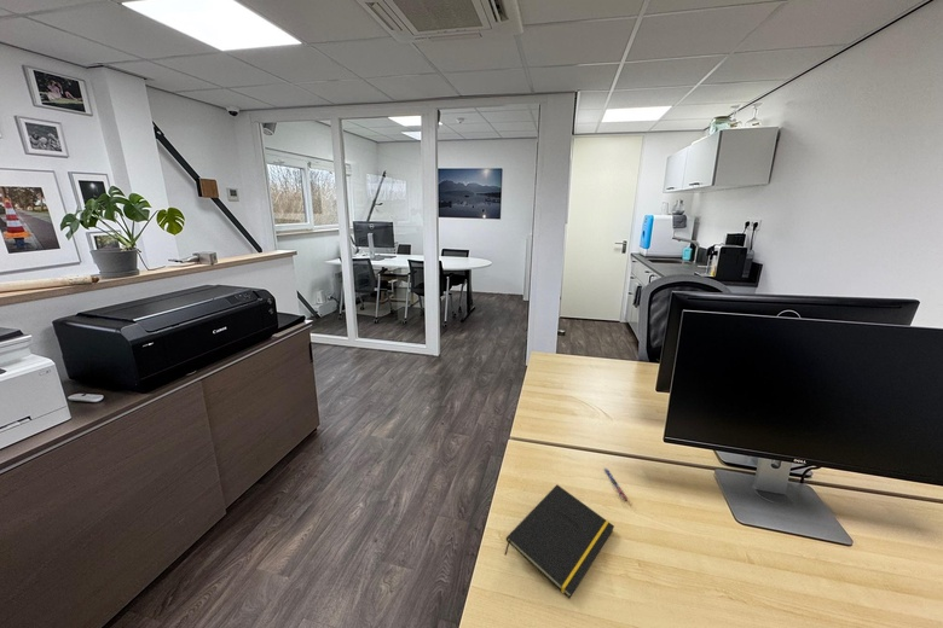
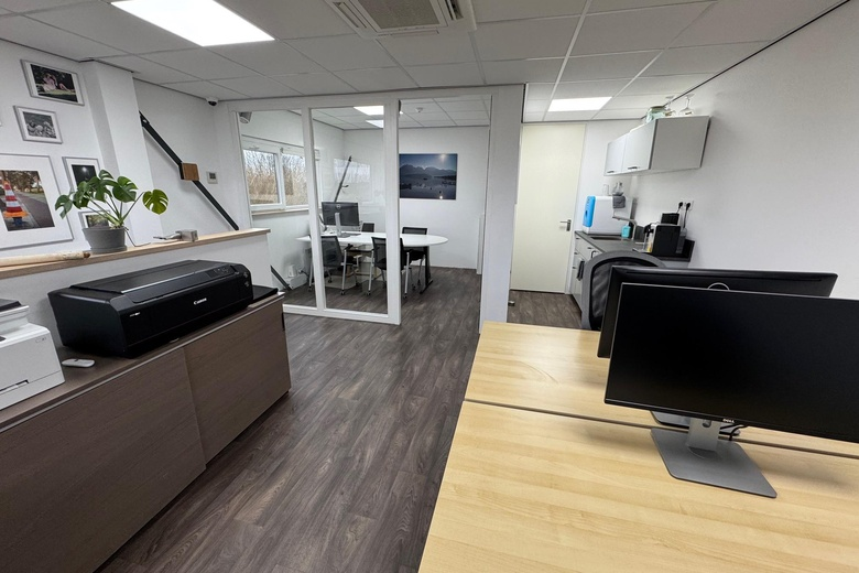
- pen (614, 482)
- notepad (562, 533)
